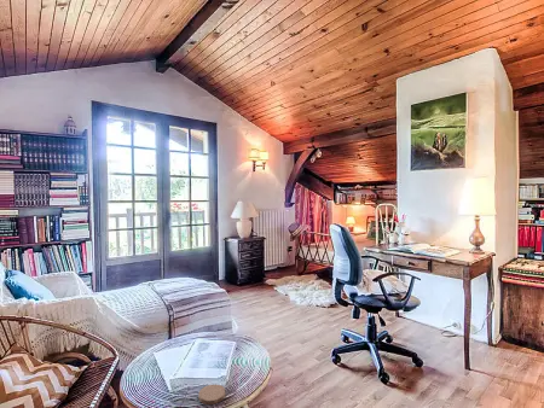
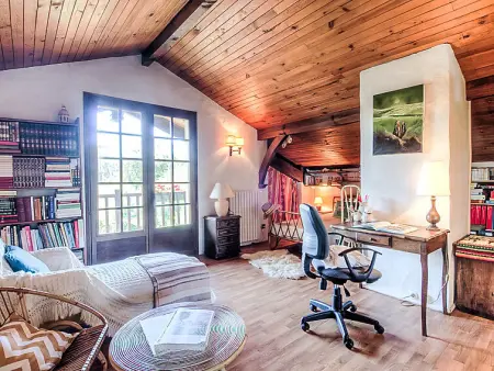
- coaster (212, 394)
